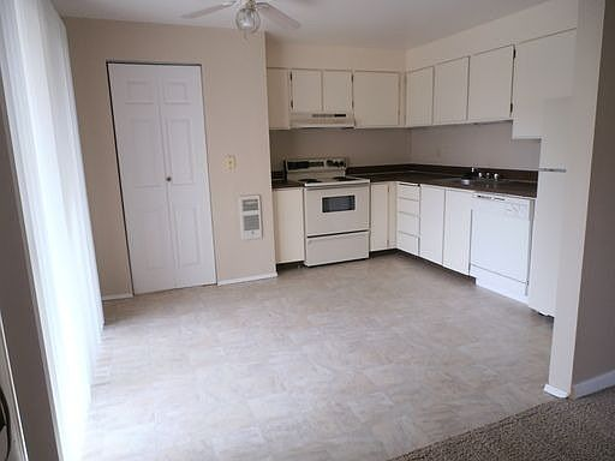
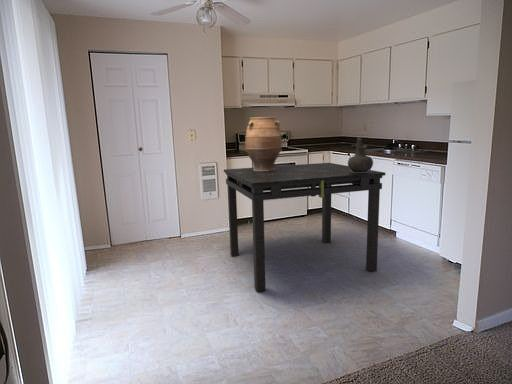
+ vase (263, 143)
+ dining table (298, 196)
+ pitcher (360, 154)
